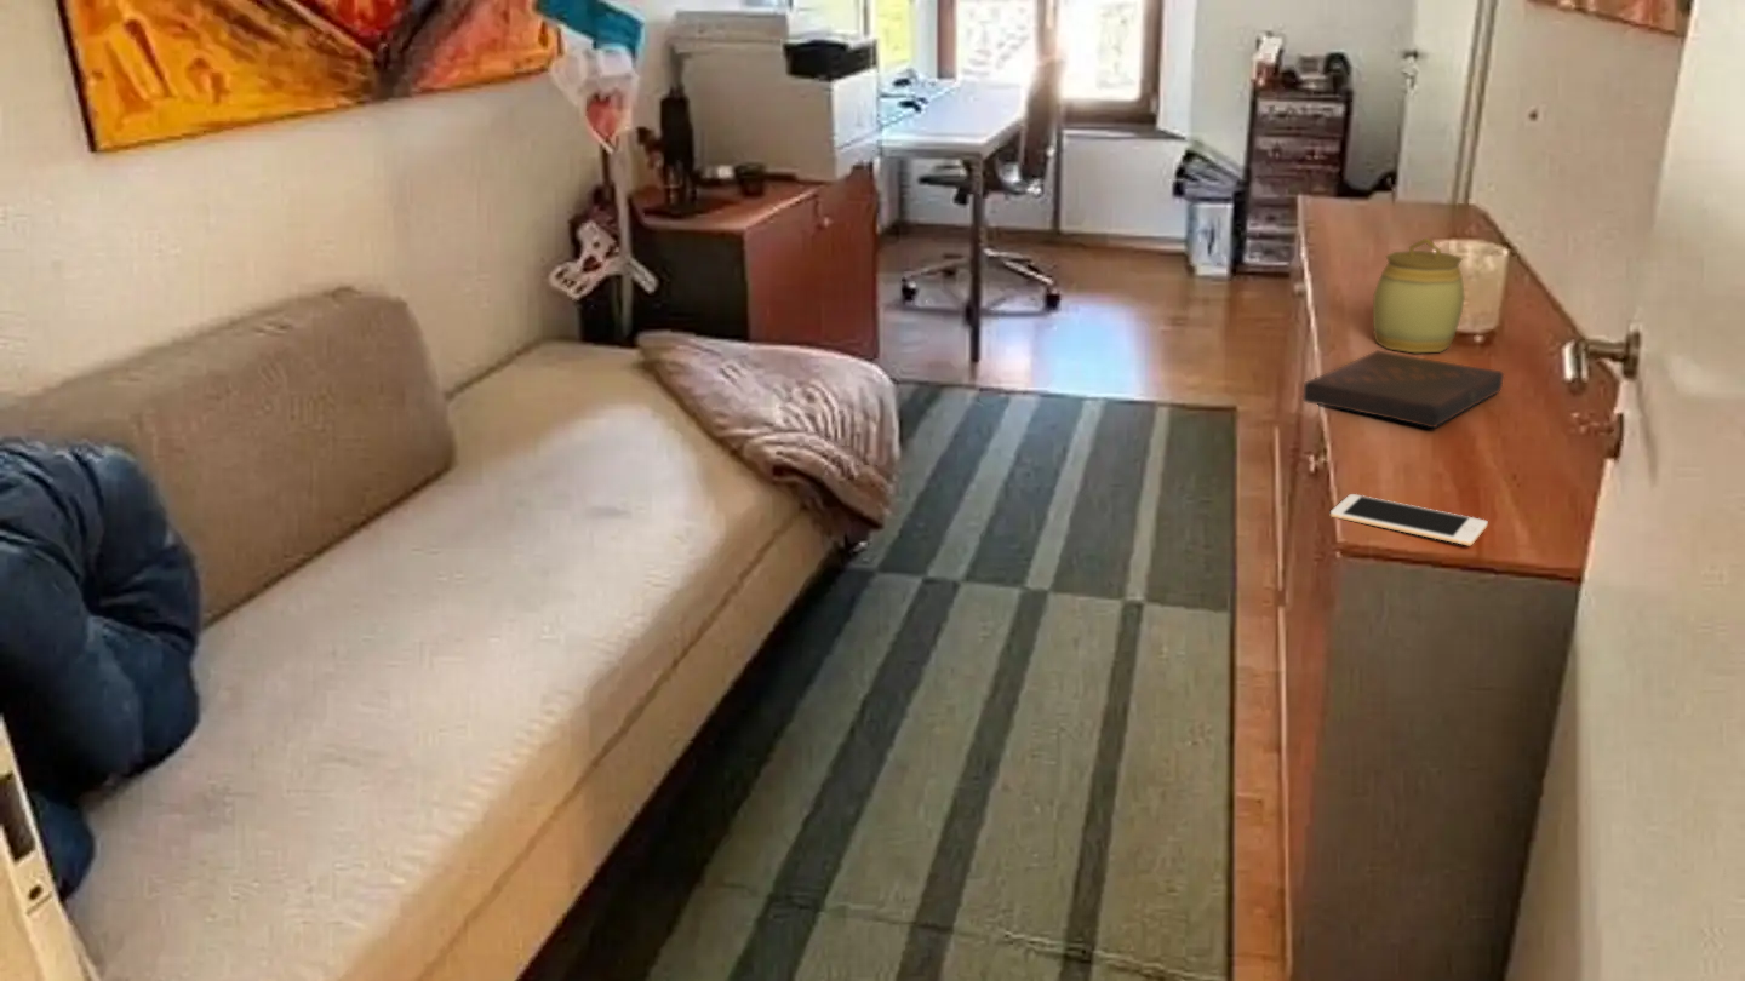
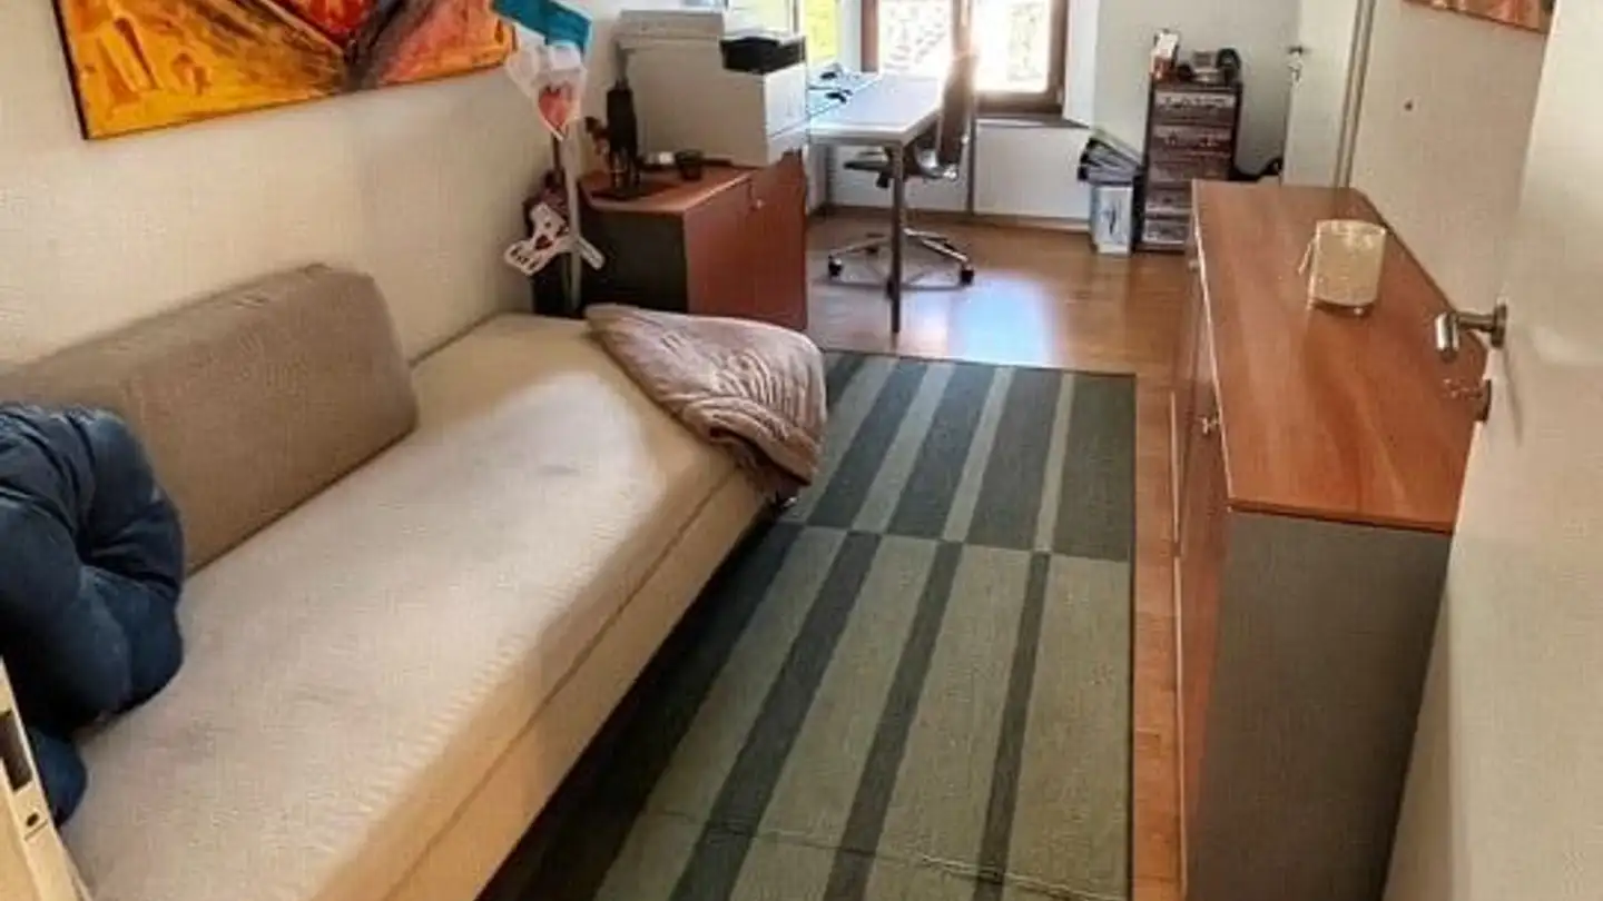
- cell phone (1407, 518)
- book (1402, 386)
- jar (1419, 291)
